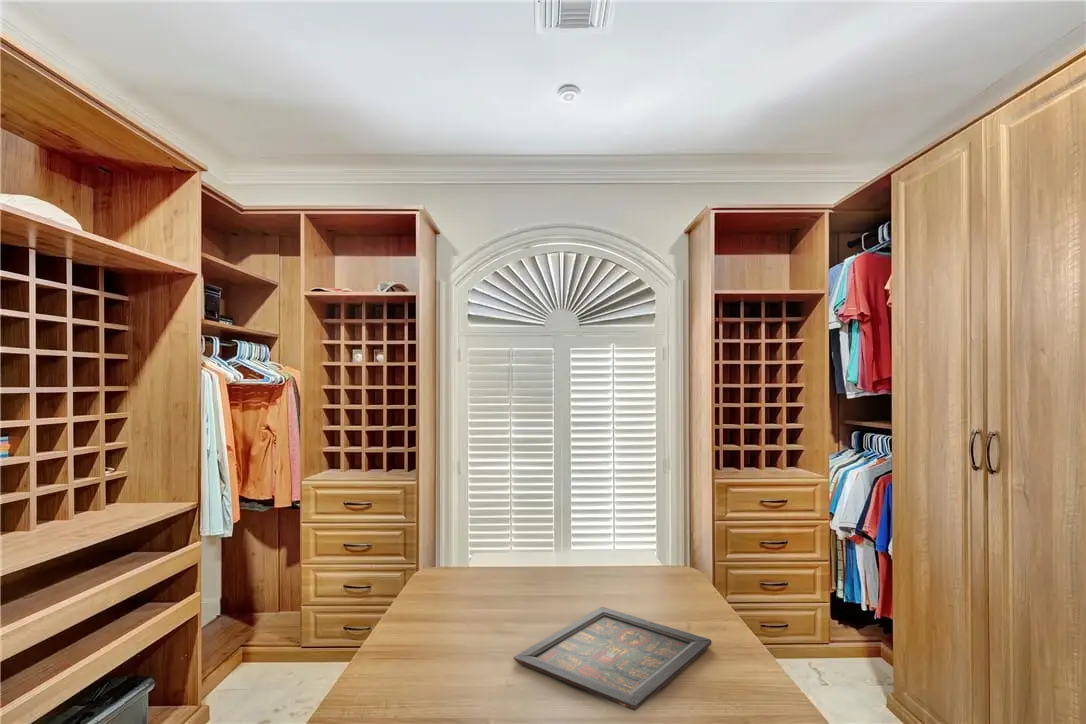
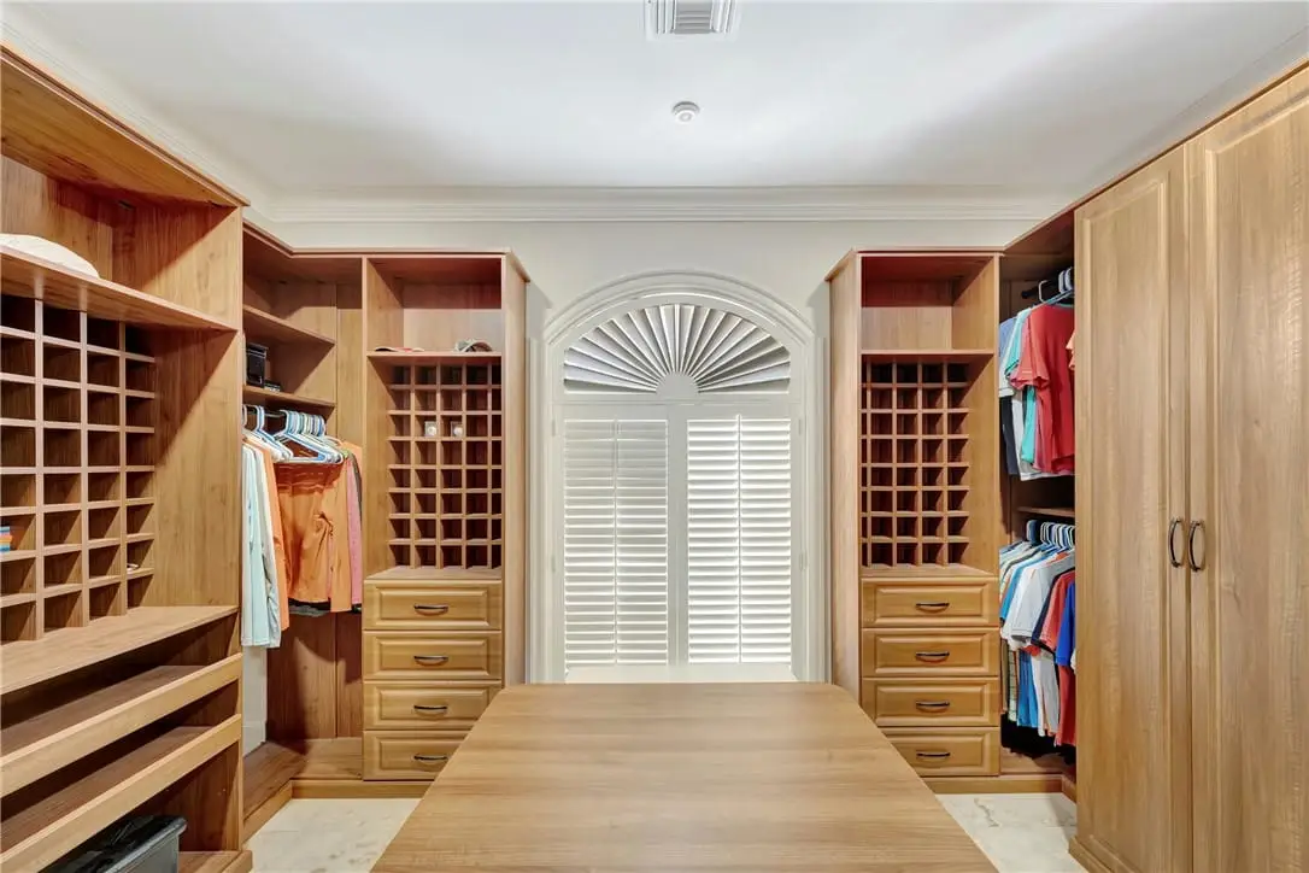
- icon panel (615, 650)
